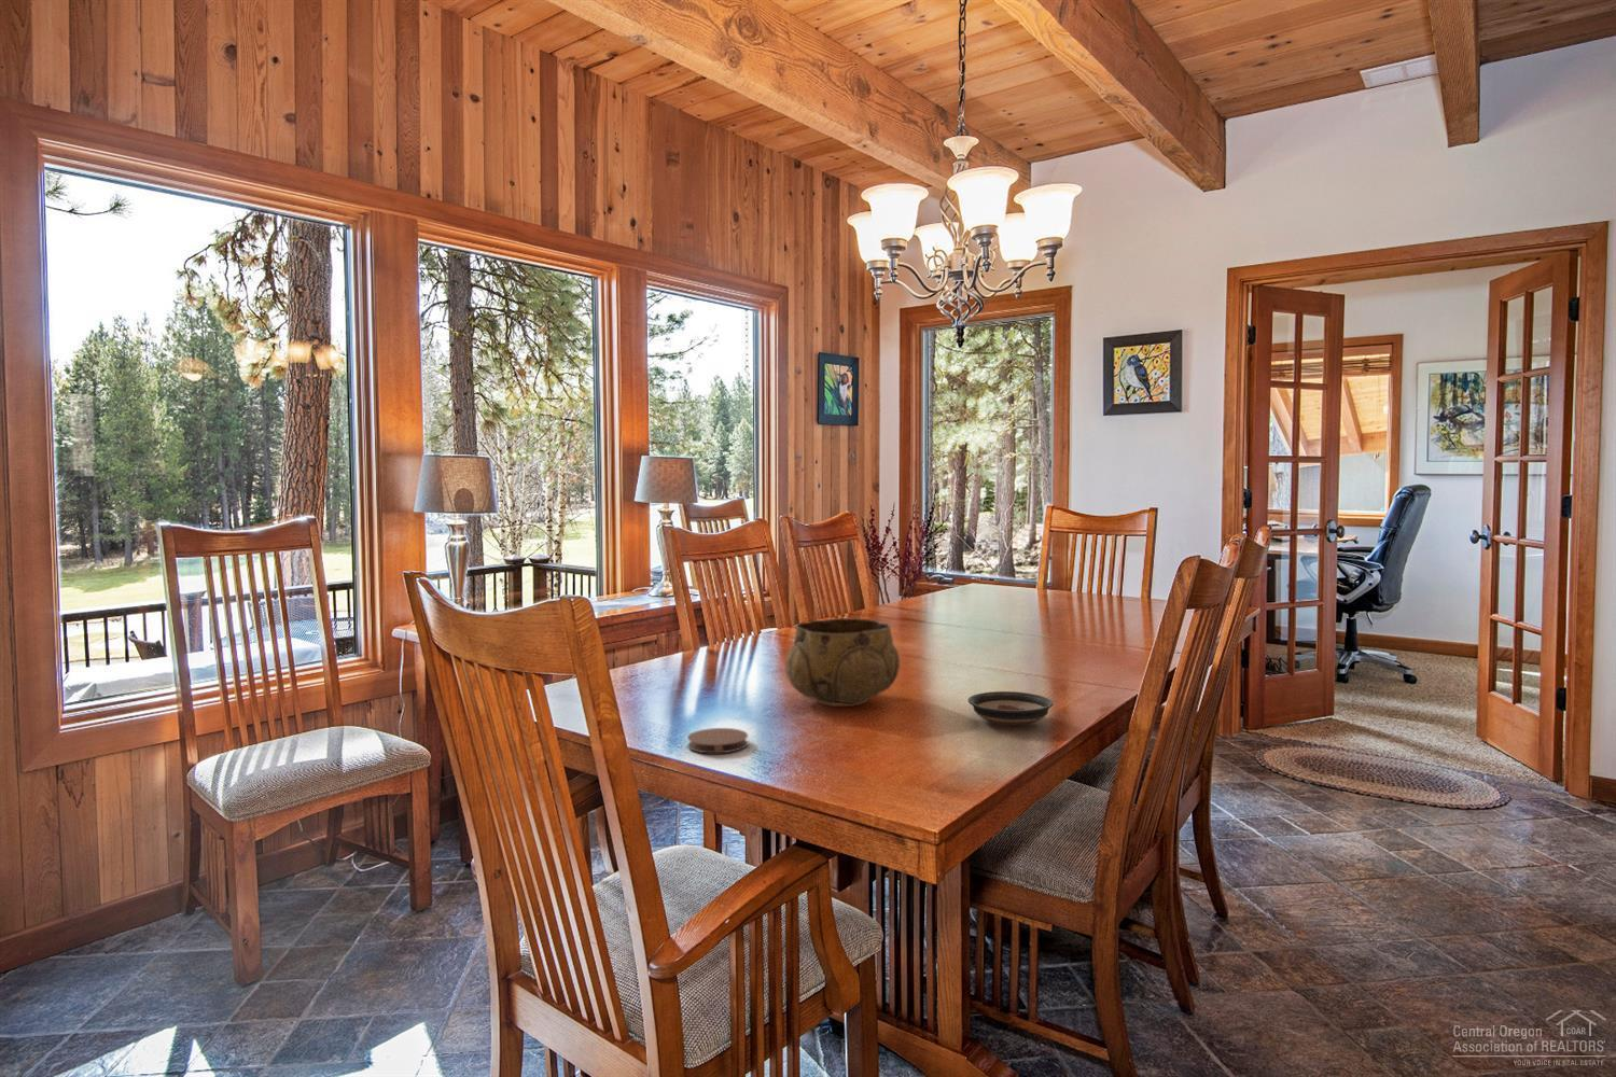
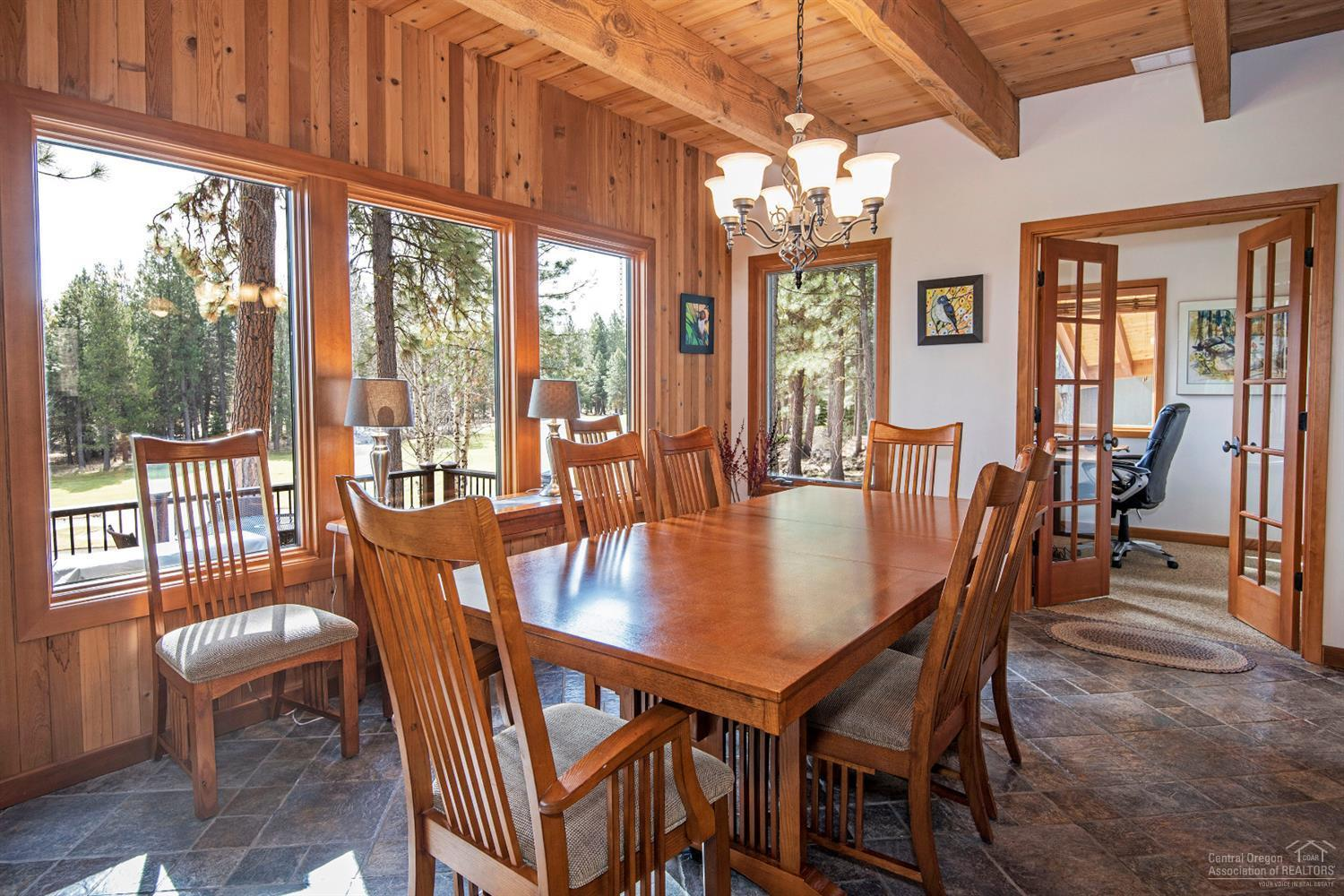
- coaster (718, 740)
- saucer (1010, 709)
- decorative bowl (843, 662)
